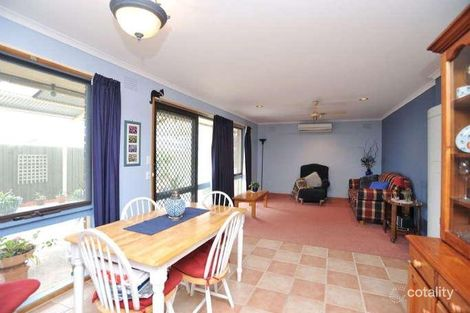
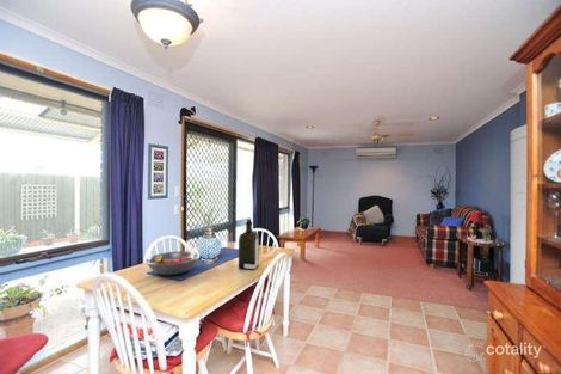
+ fruit bowl (173, 262)
+ liquor (248, 243)
